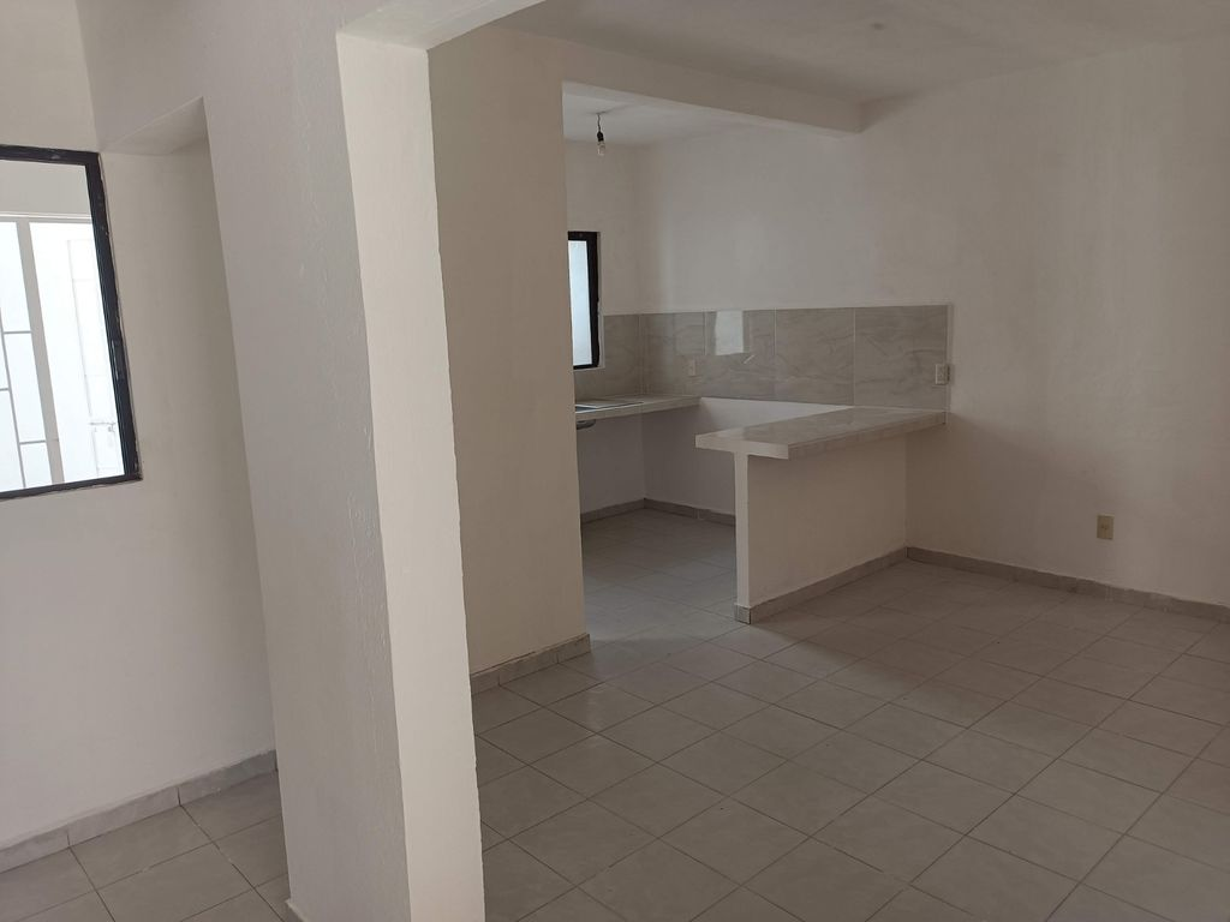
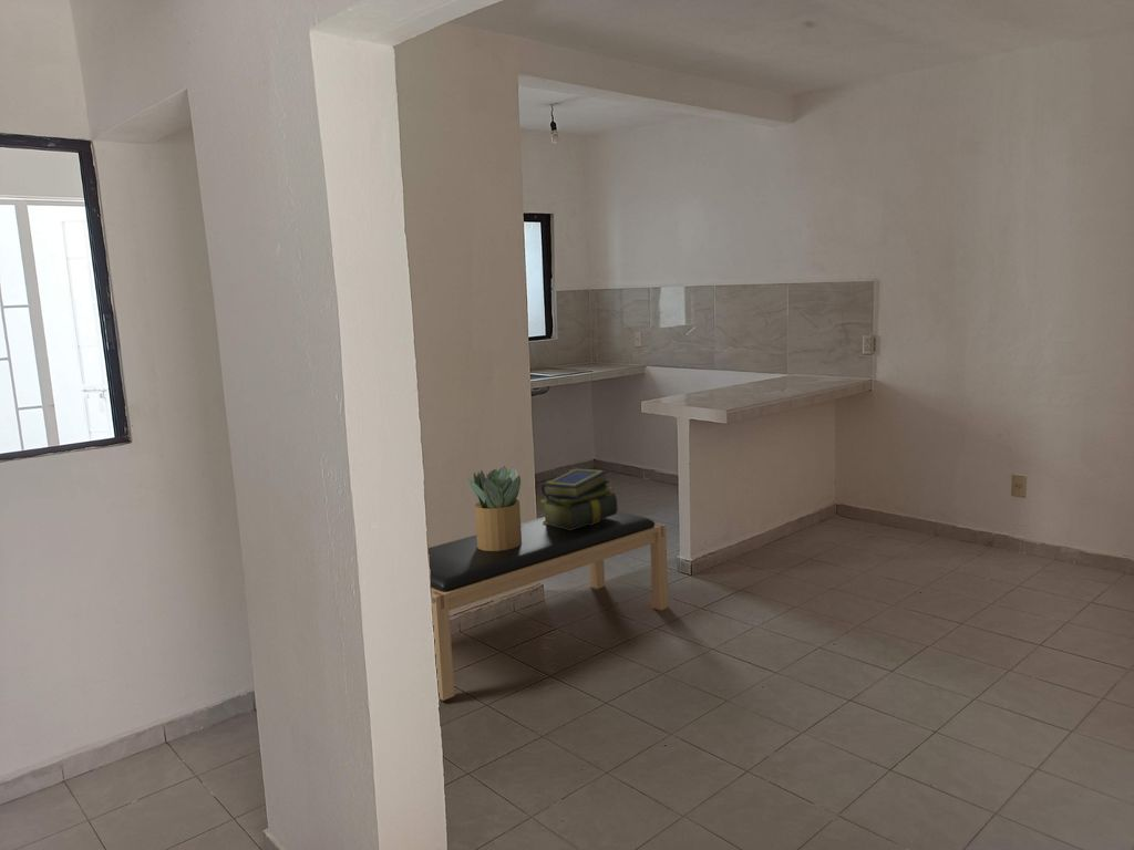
+ stack of books (578, 497)
+ potted plant (494, 508)
+ bench (529, 583)
